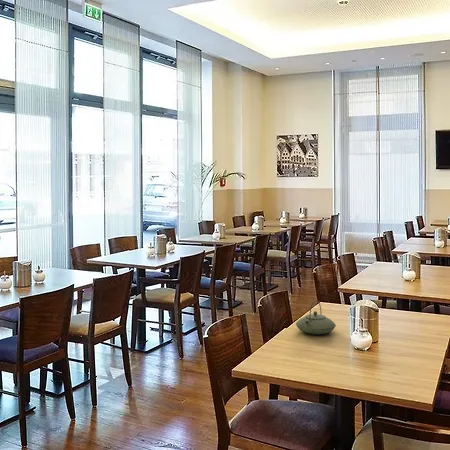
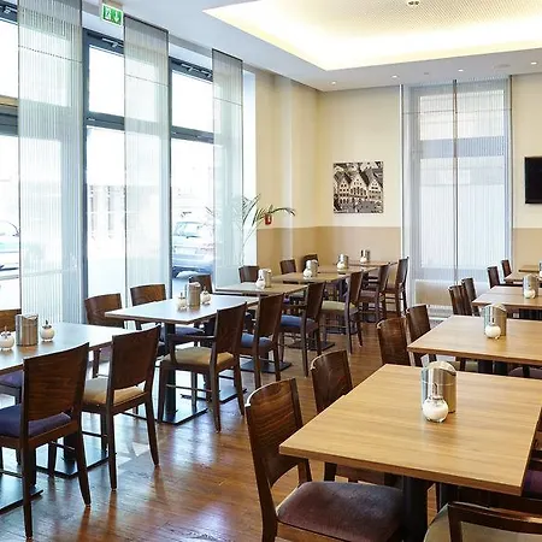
- teapot (314, 316)
